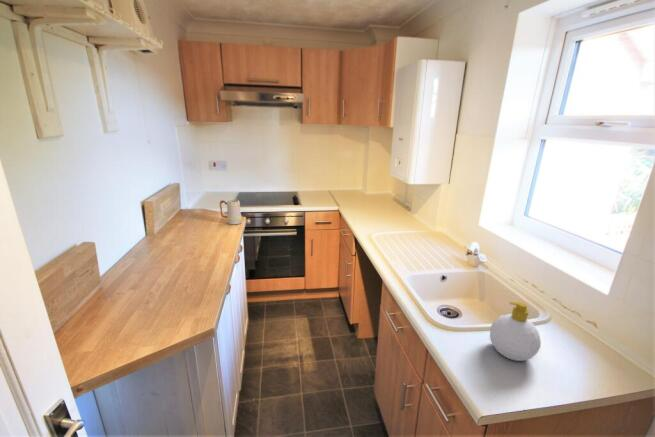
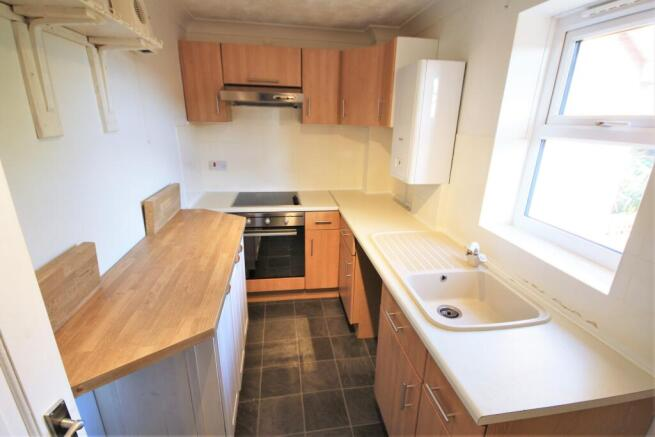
- mug (230, 211)
- soap bottle (516, 329)
